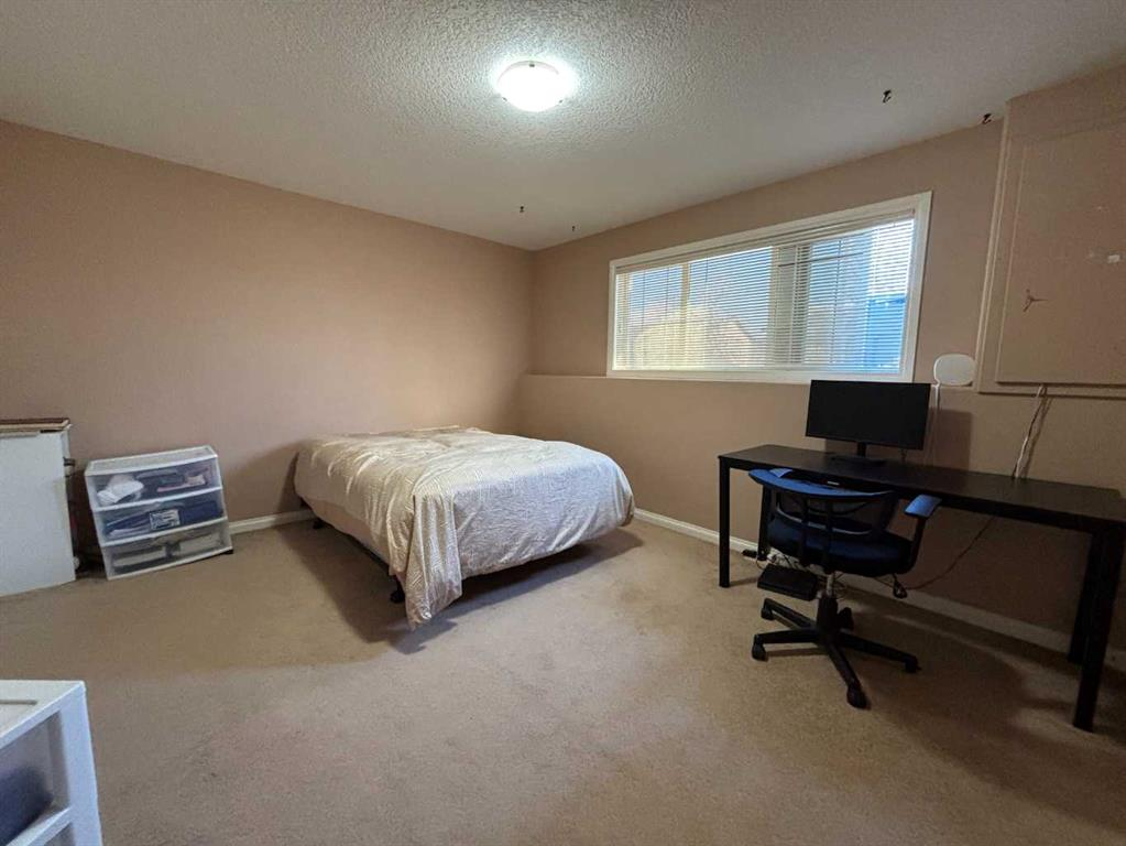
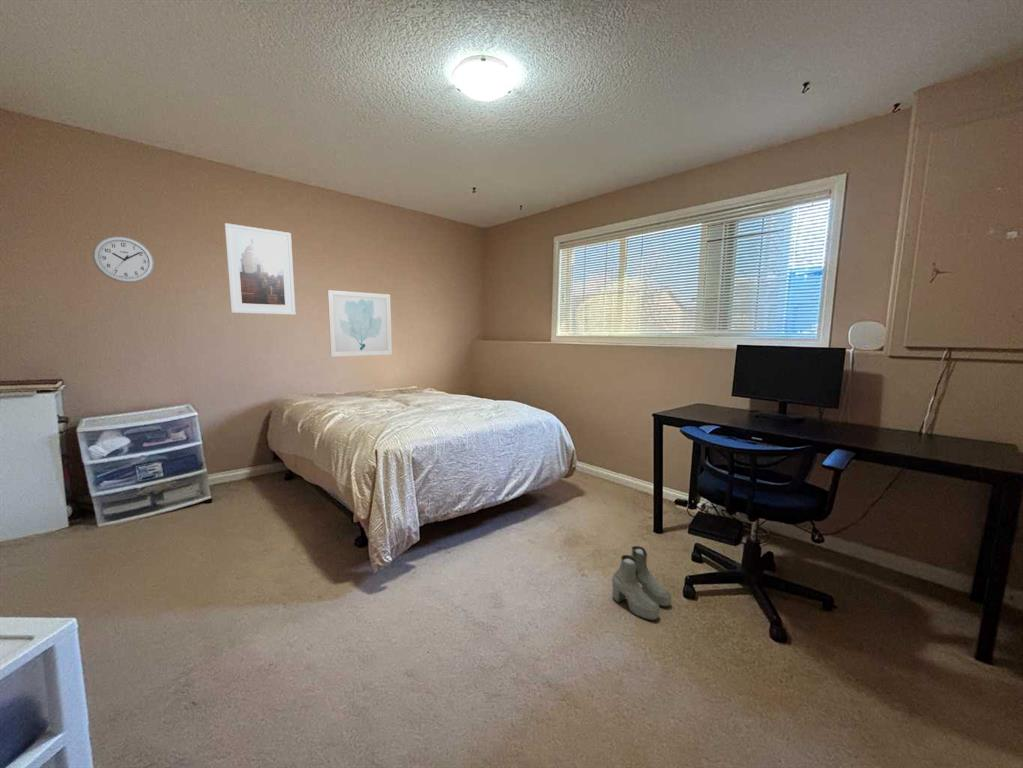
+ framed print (261, 271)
+ wall clock (124, 259)
+ wall art (361, 324)
+ boots (641, 579)
